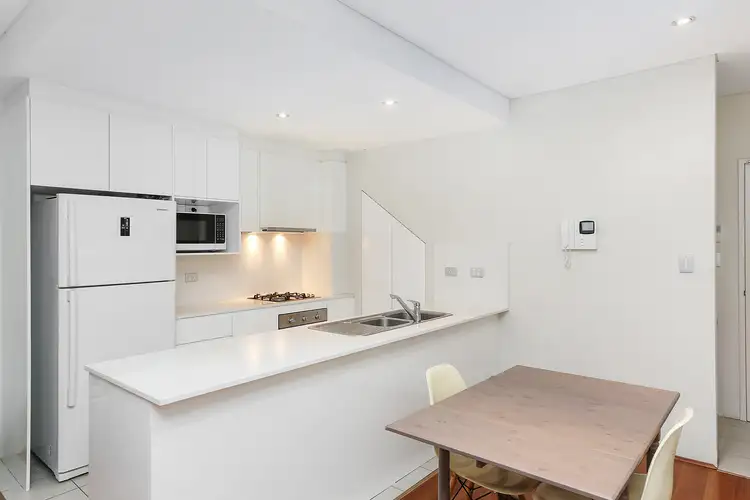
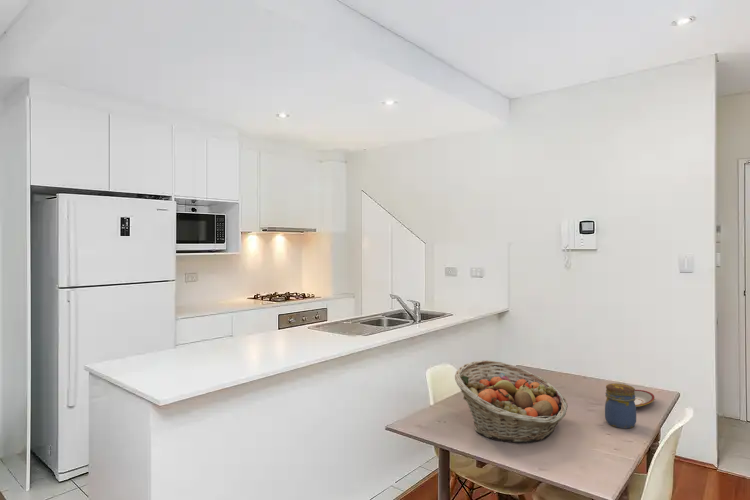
+ jar (620, 404)
+ fruit basket (510, 398)
+ plate (634, 401)
